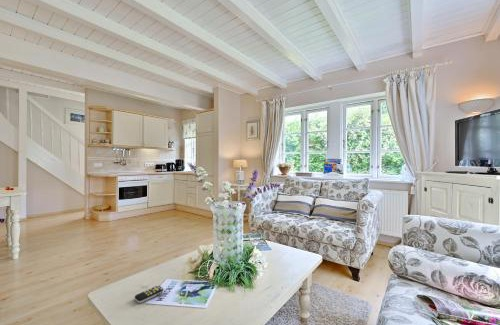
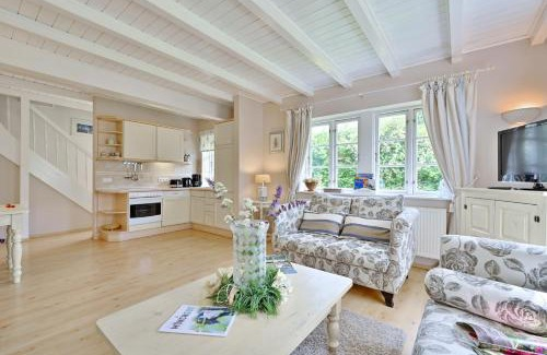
- remote control (149, 293)
